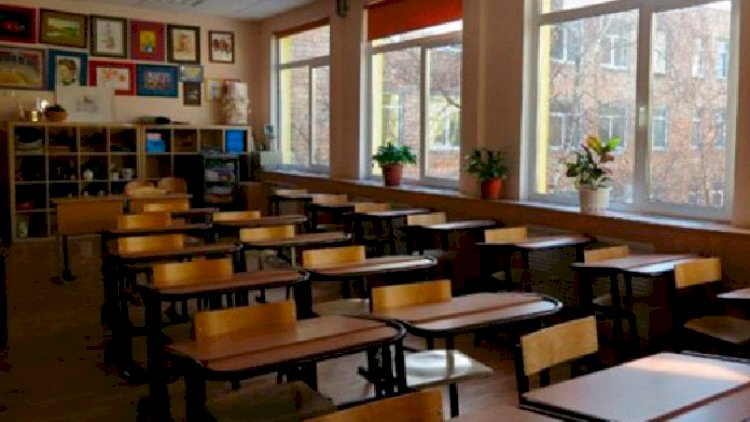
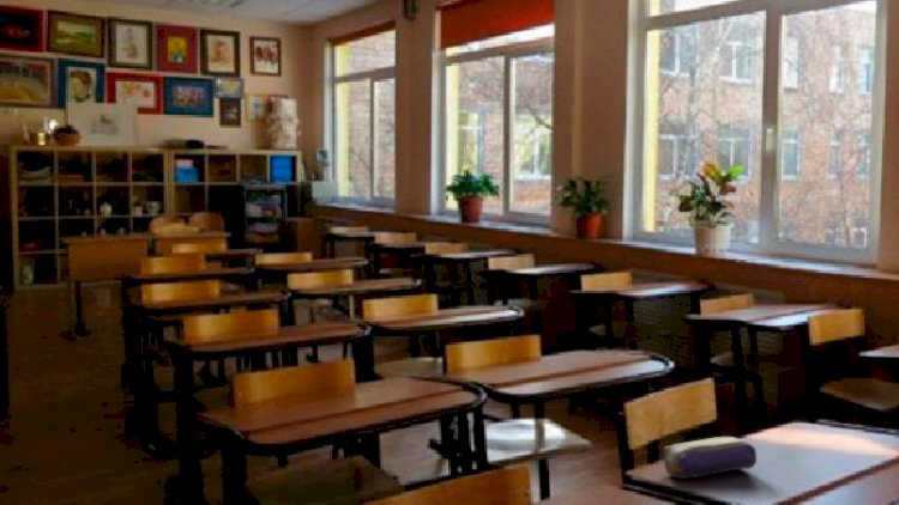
+ pencil case (710, 456)
